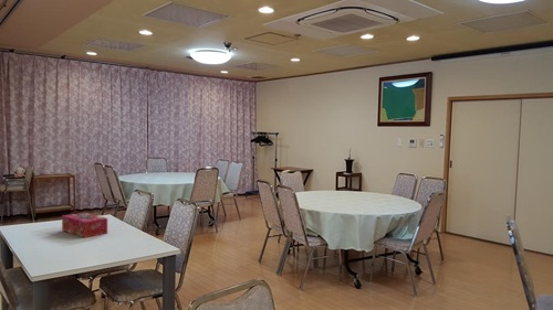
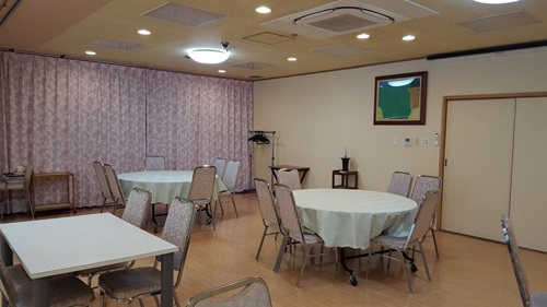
- tissue box (84, 224)
